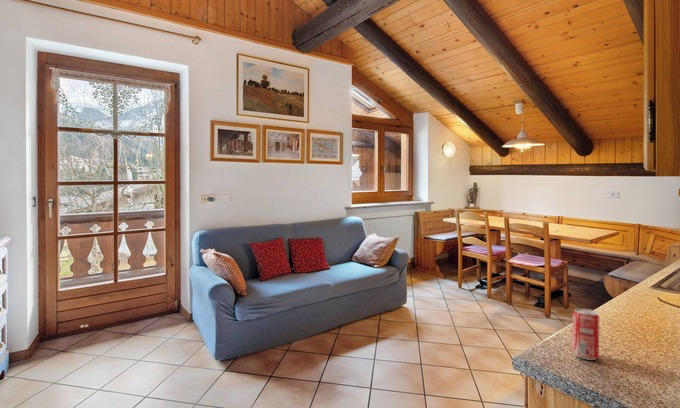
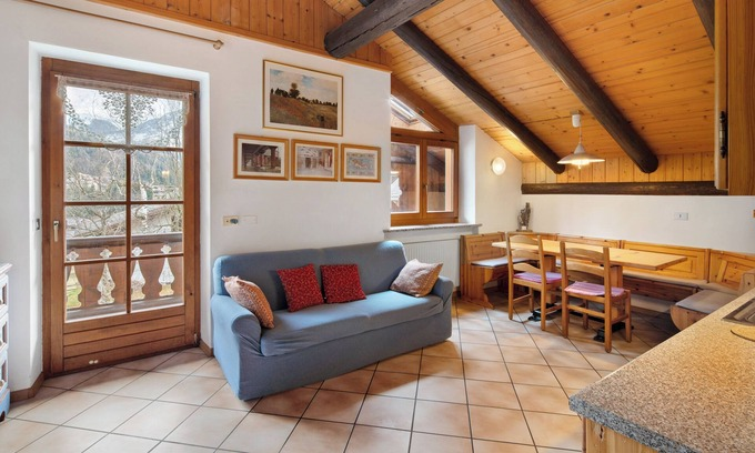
- beverage can (585, 333)
